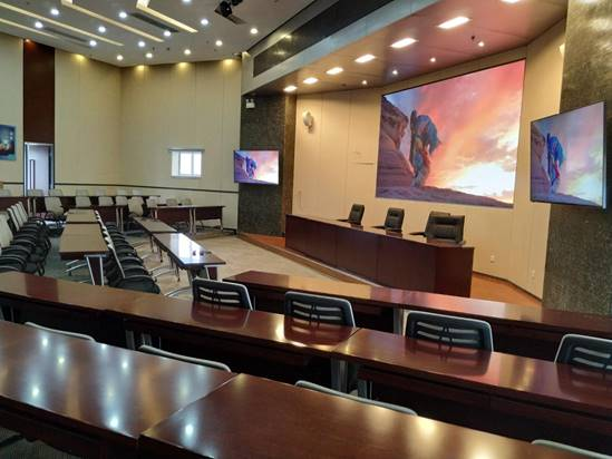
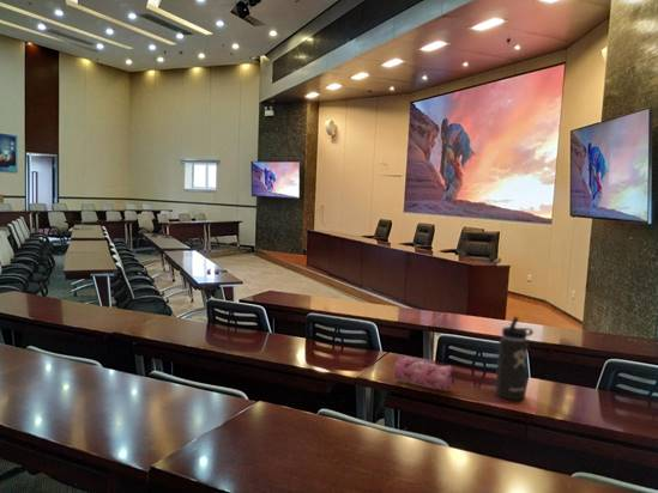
+ thermos bottle (515, 355)
+ pencil case (423, 372)
